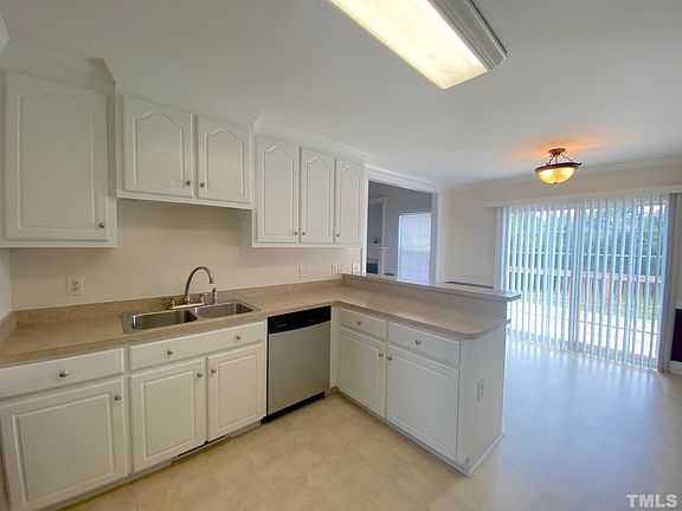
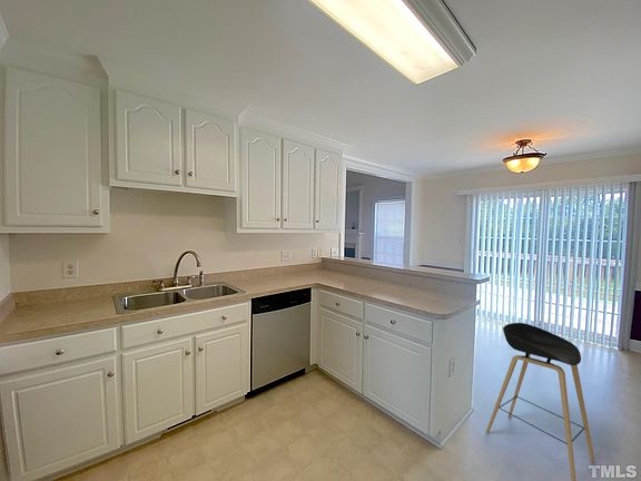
+ stool (532, 403)
